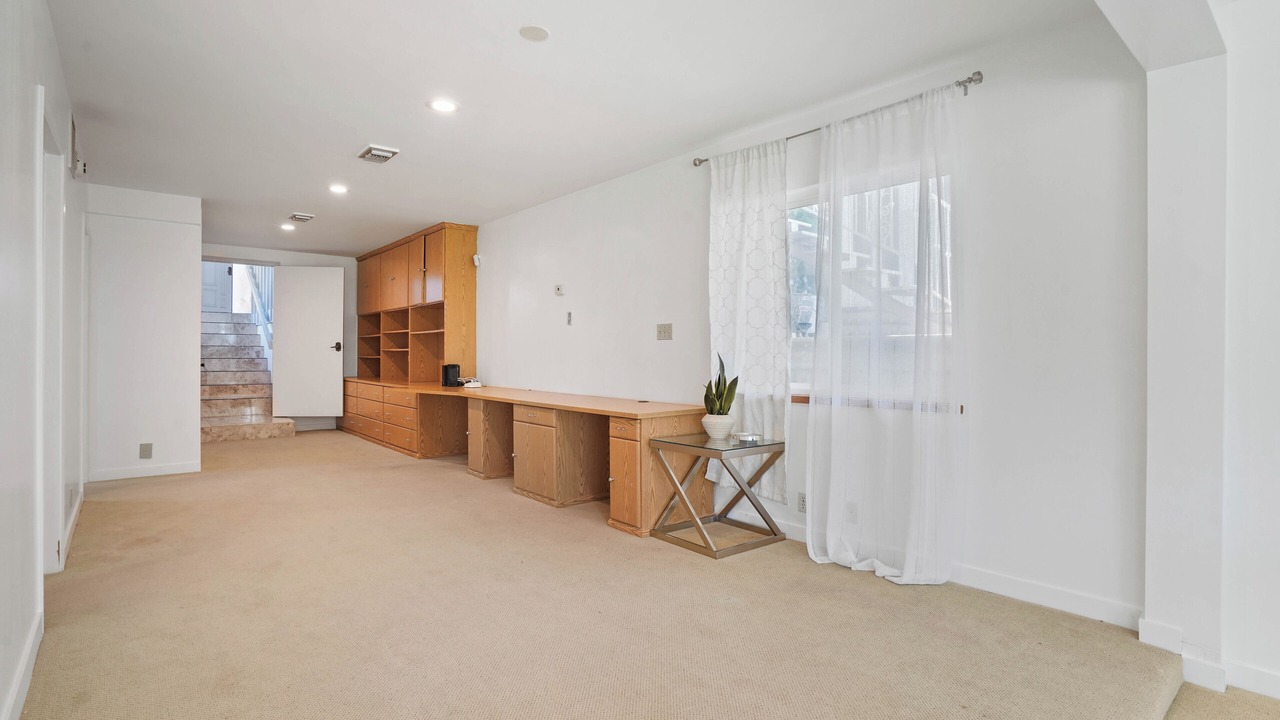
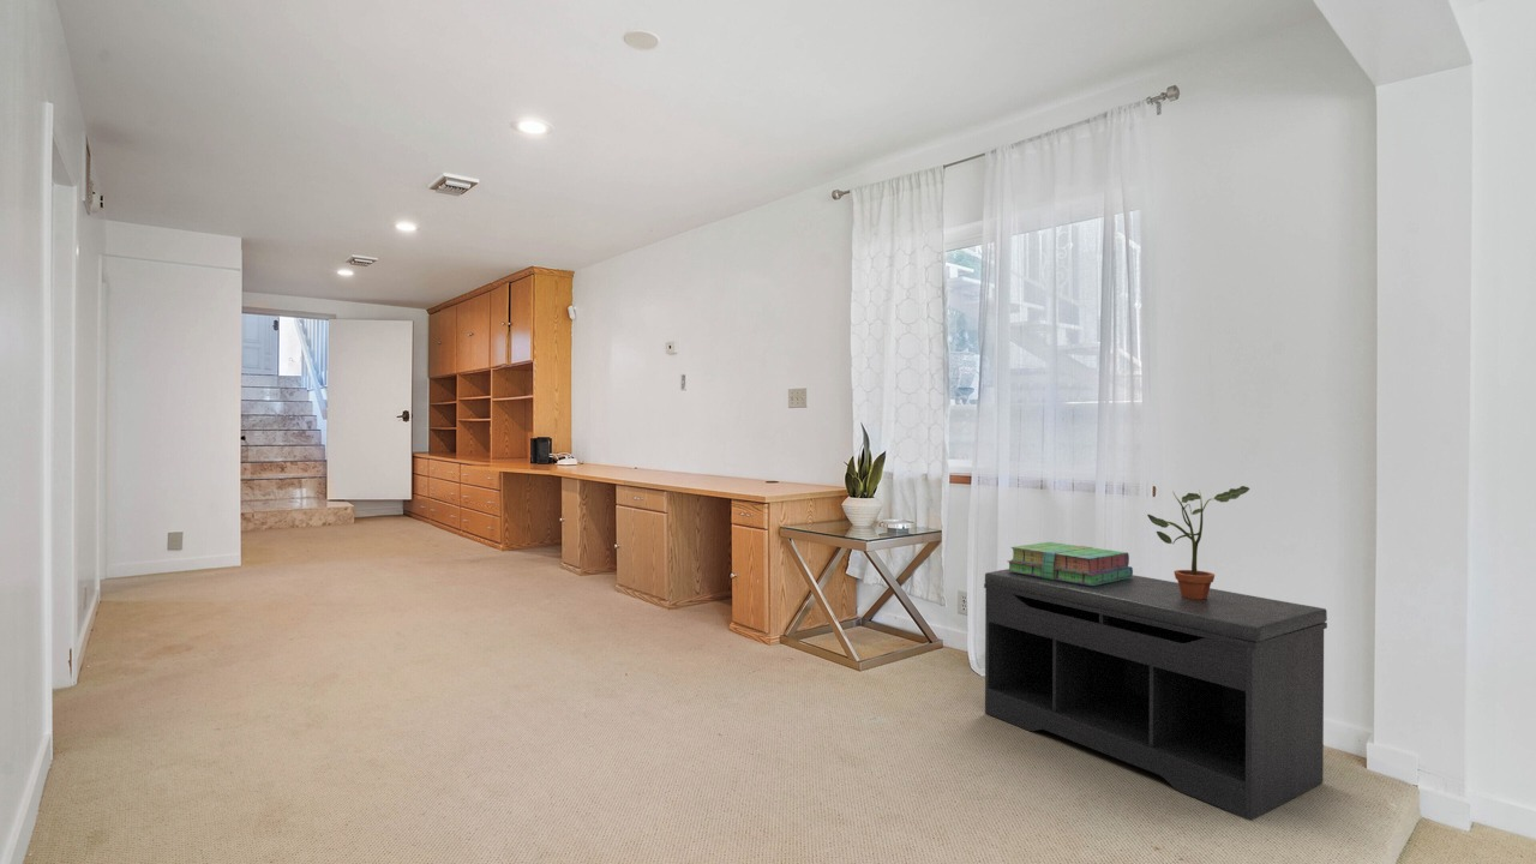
+ potted plant (1199, 539)
+ stack of books (1068, 562)
+ bench (1136, 665)
